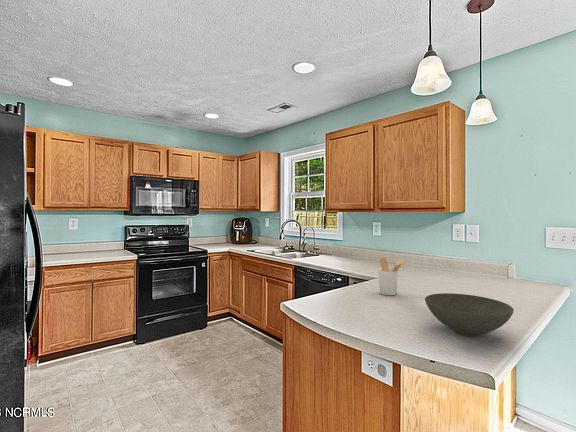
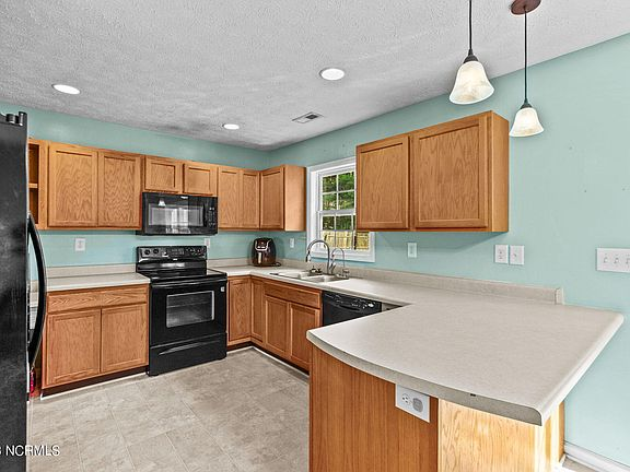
- bowl (466, 317)
- utensil holder (392, 275)
